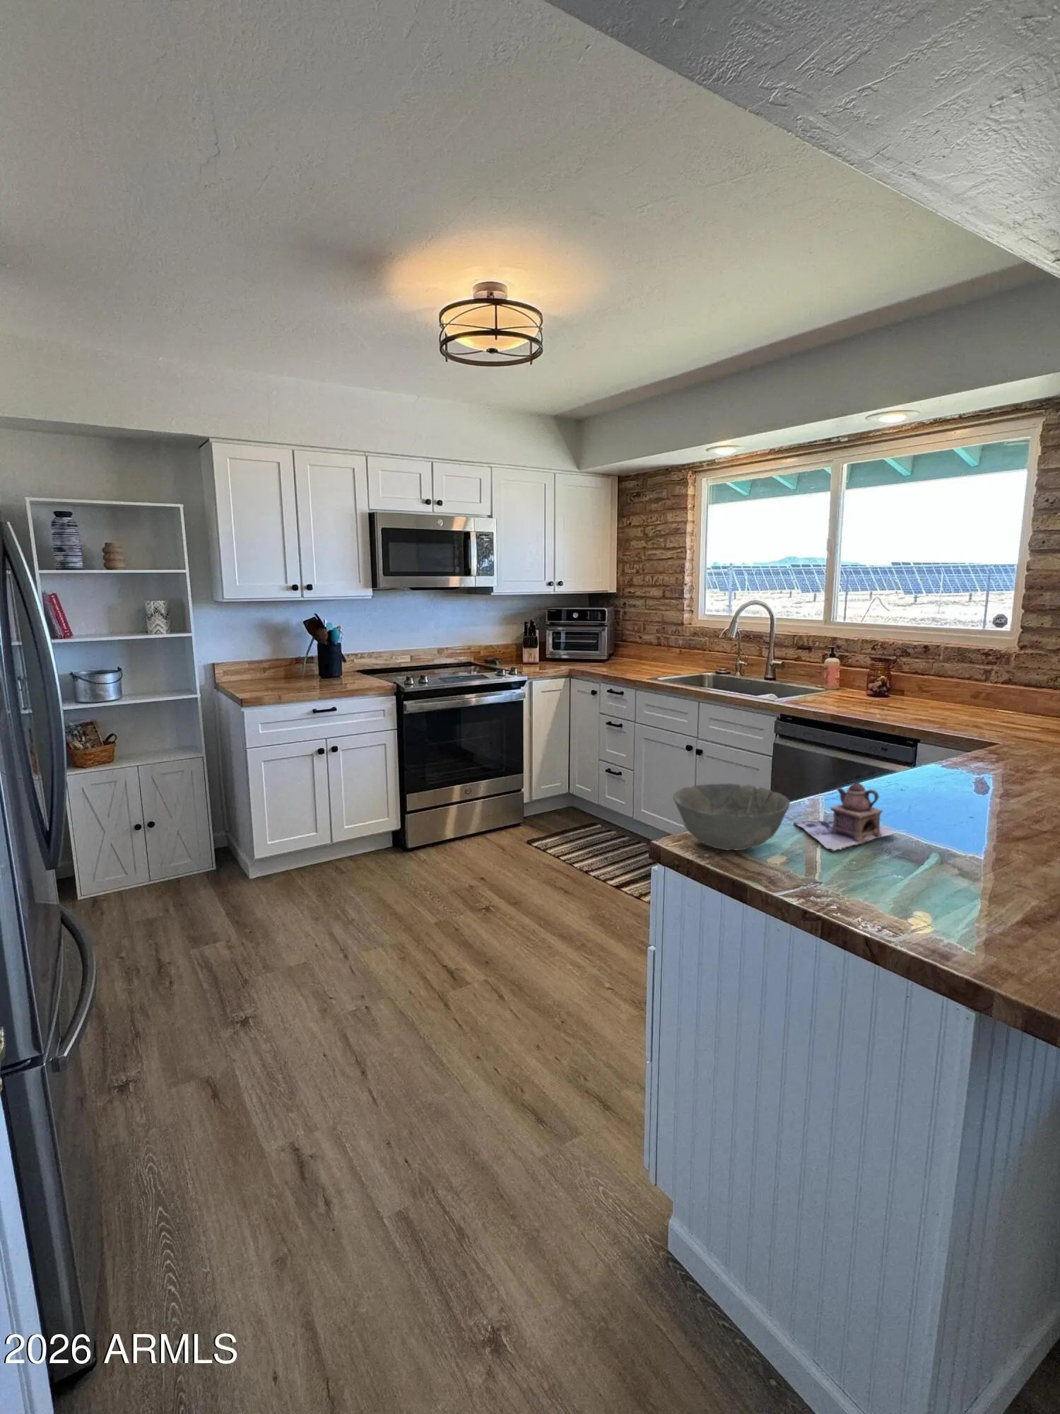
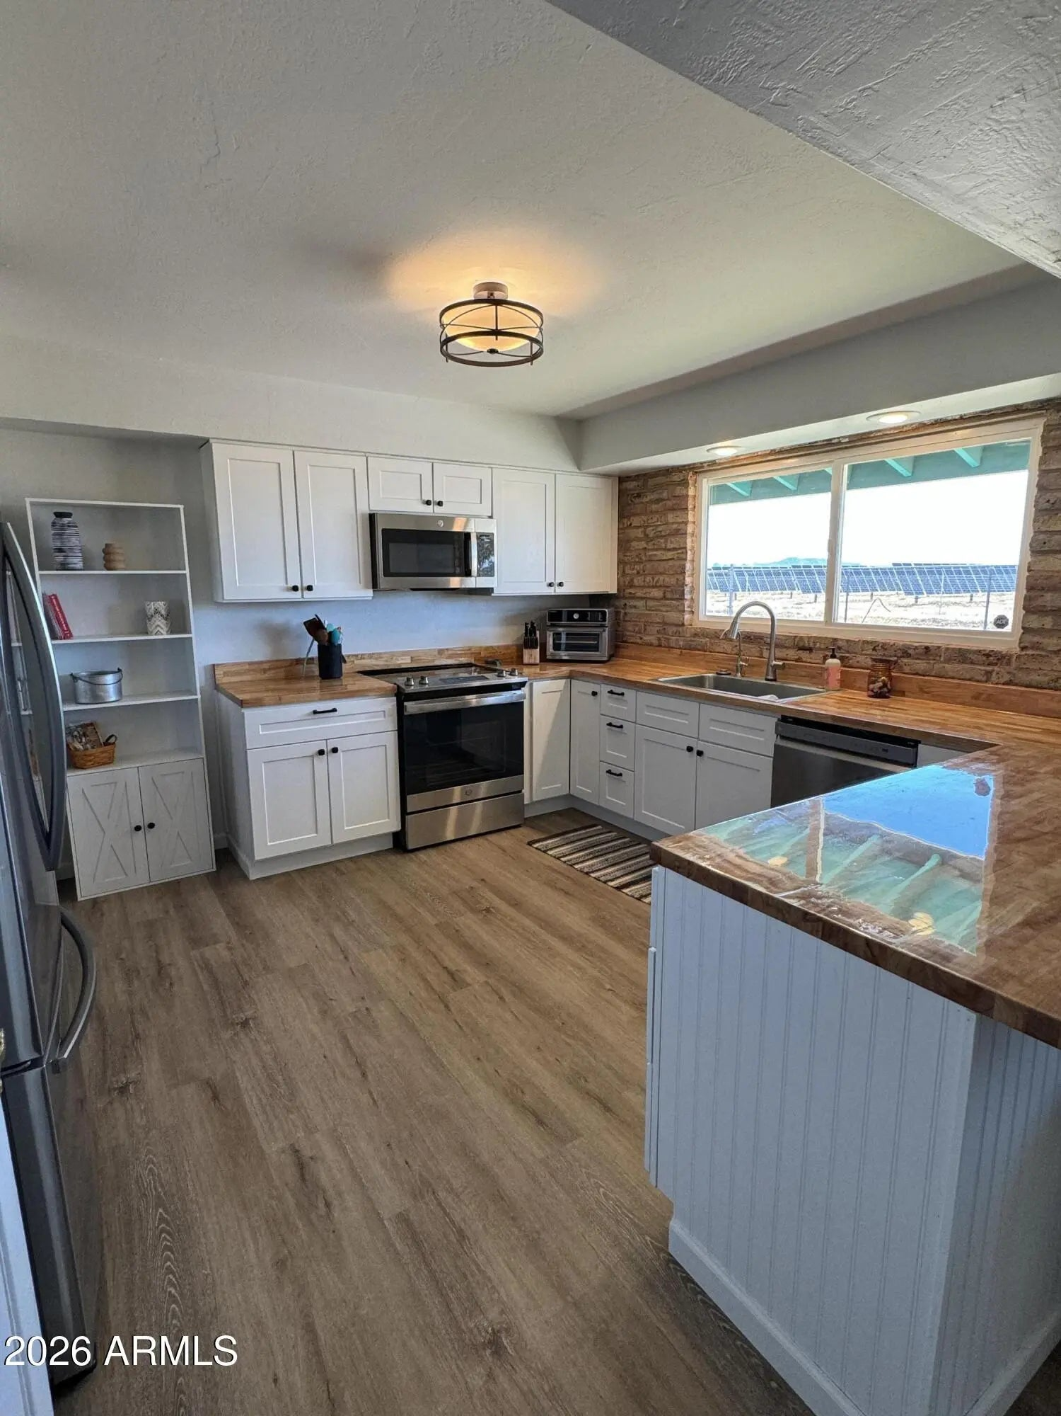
- bowl (729, 821)
- teapot (853, 808)
